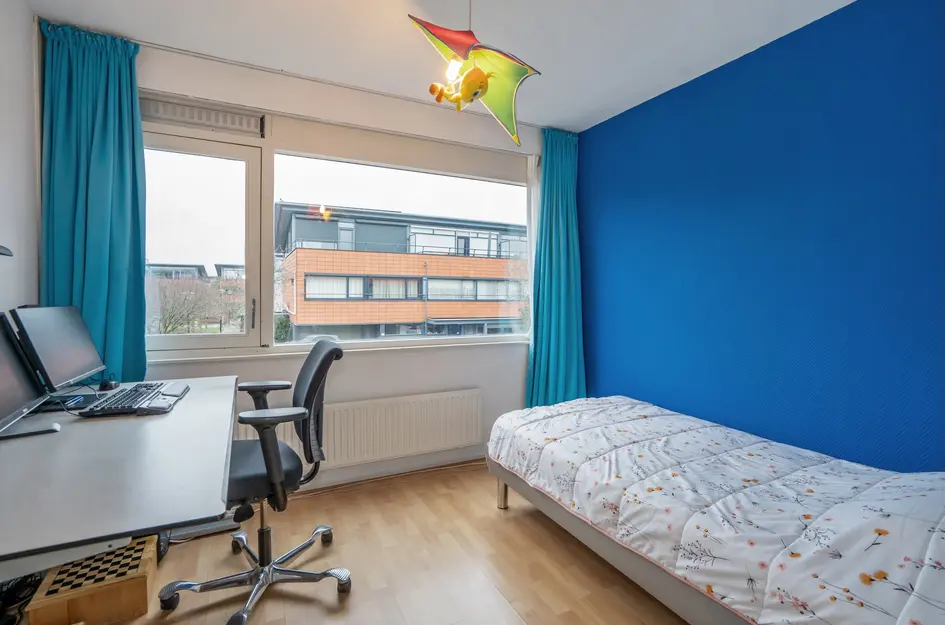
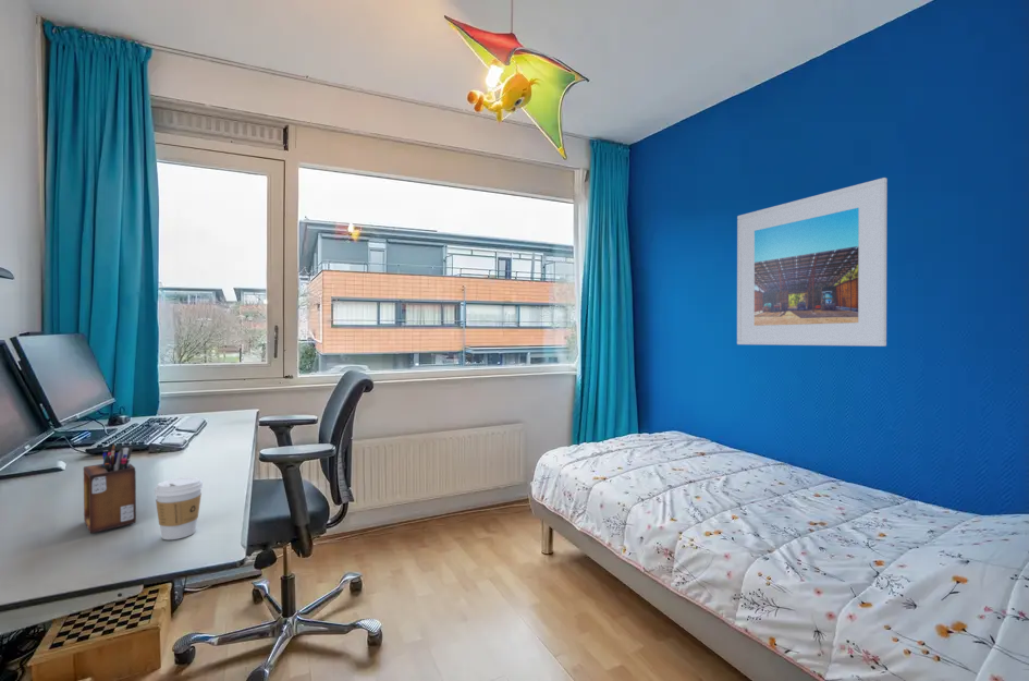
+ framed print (801, 271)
+ desk organizer (109, 484)
+ coffee cup (179, 507)
